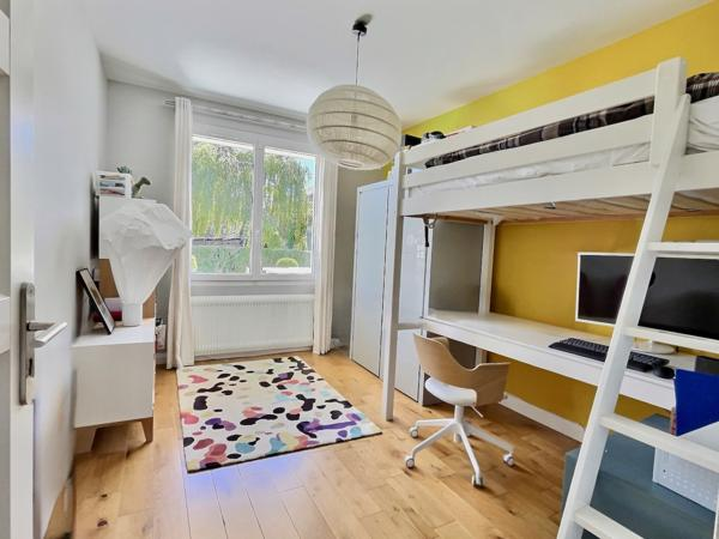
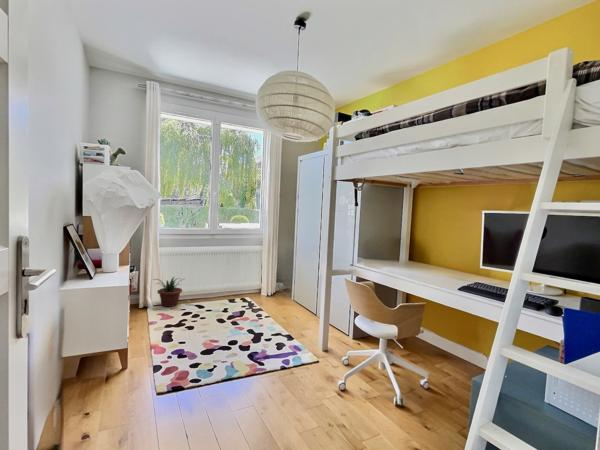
+ potted plant (168, 291)
